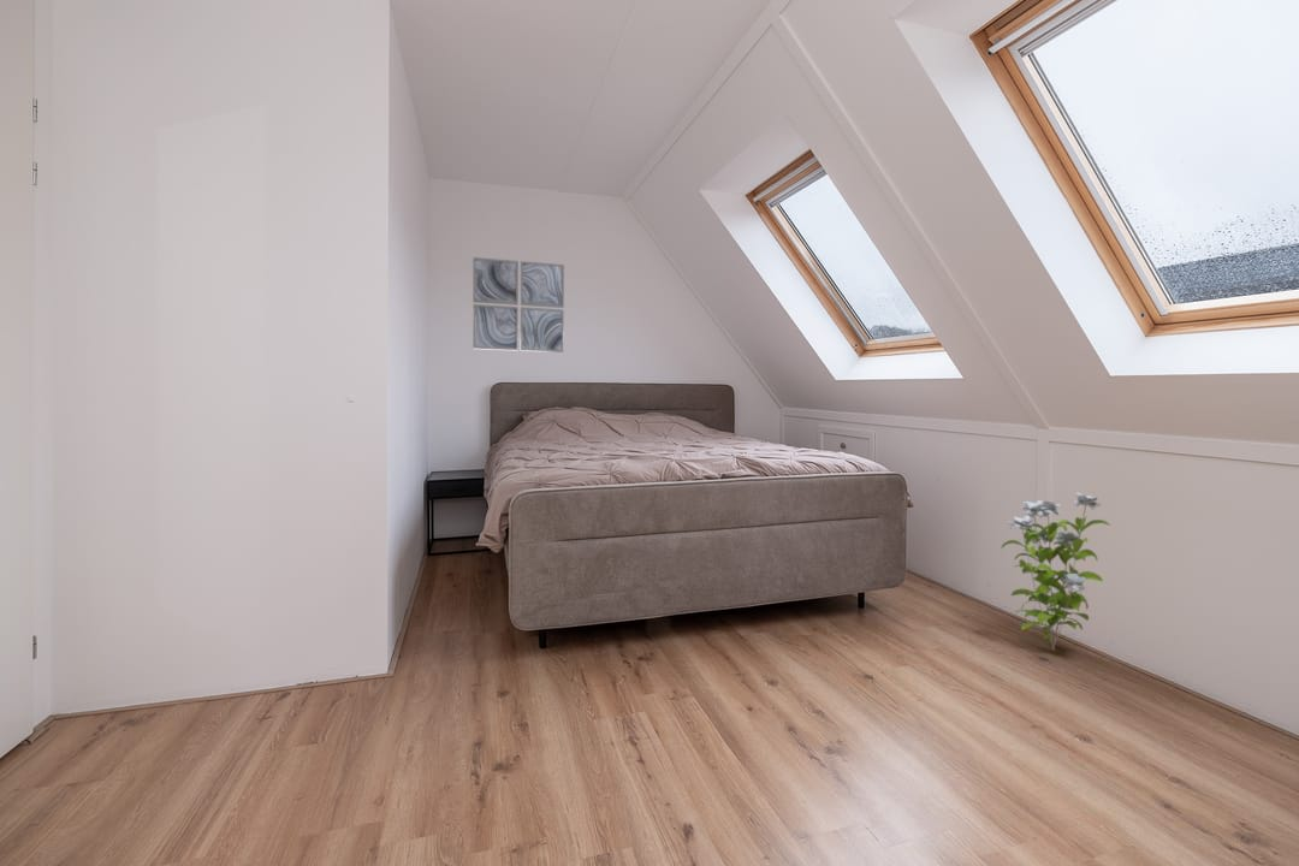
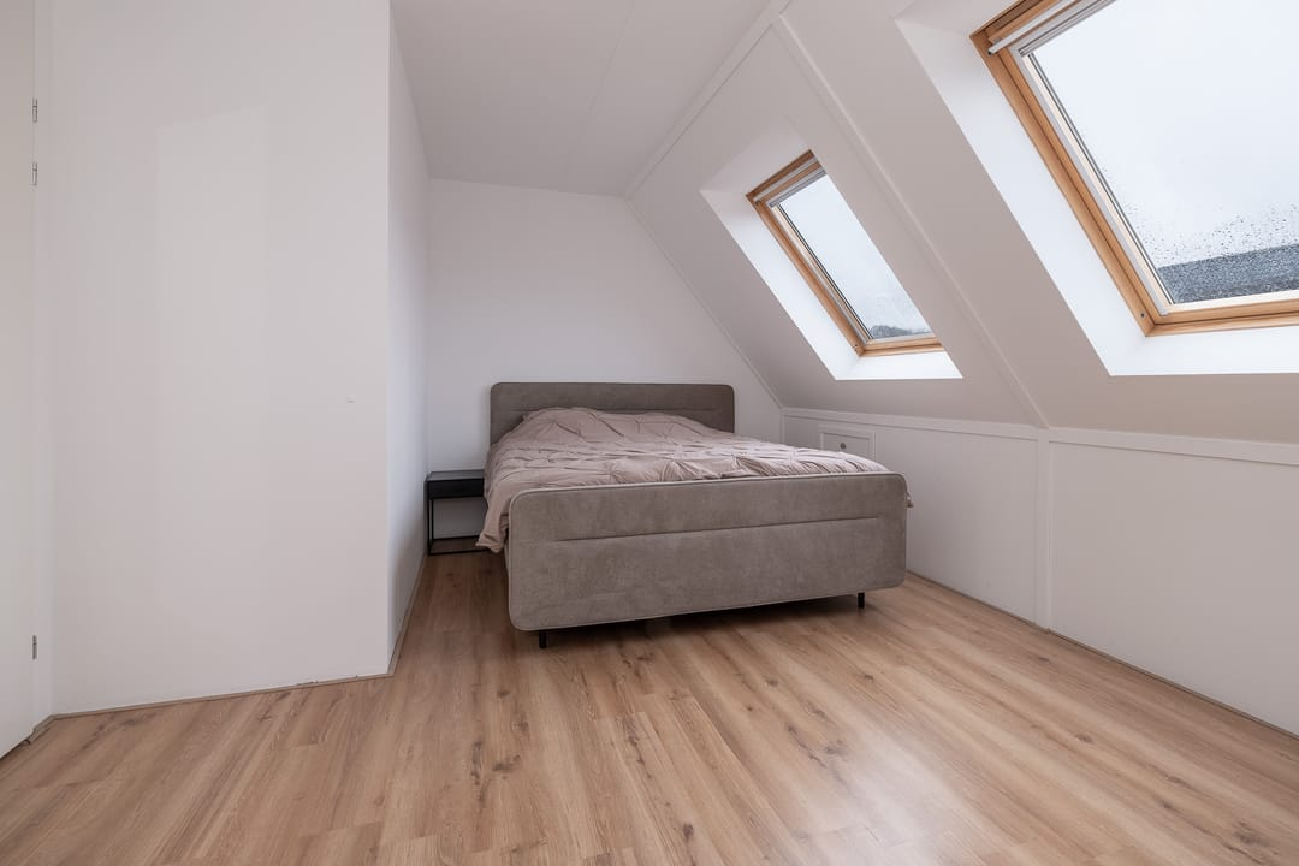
- decorative plant (1050, 570)
- wall art (517, 304)
